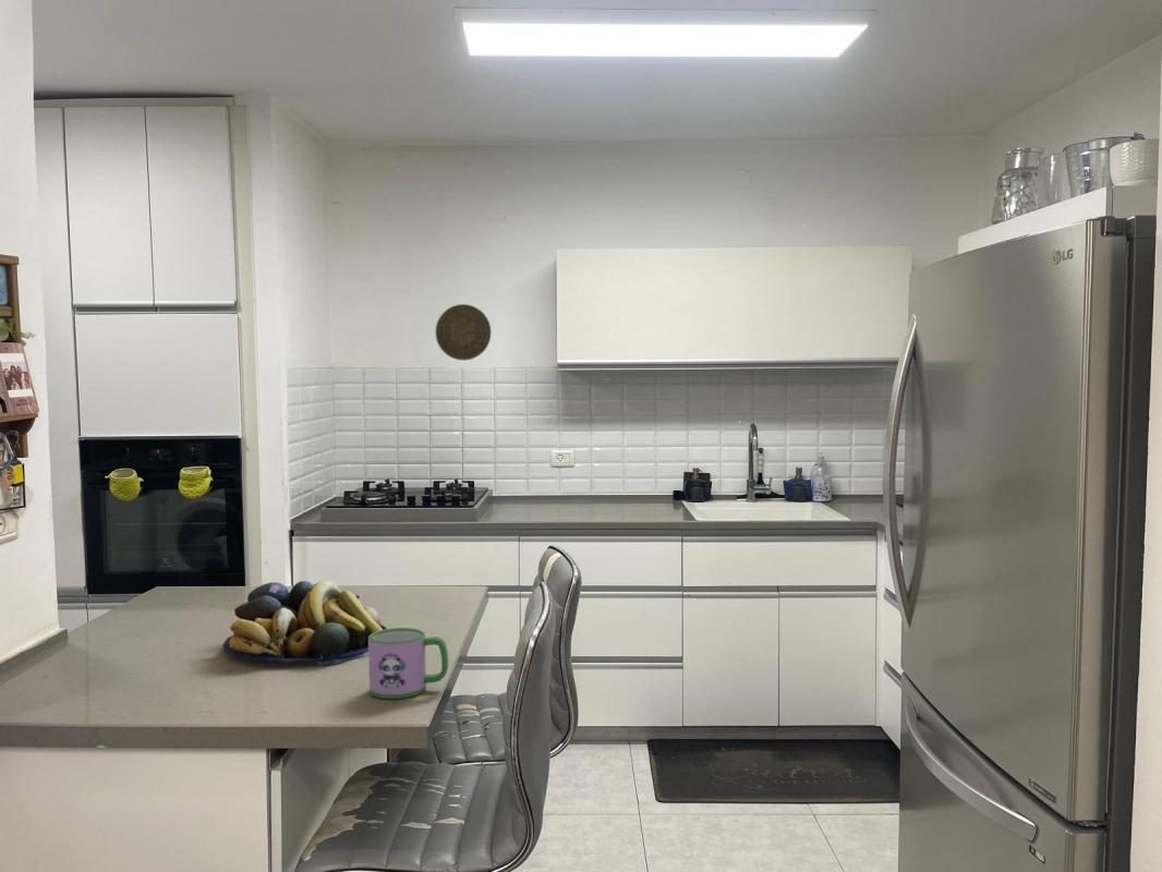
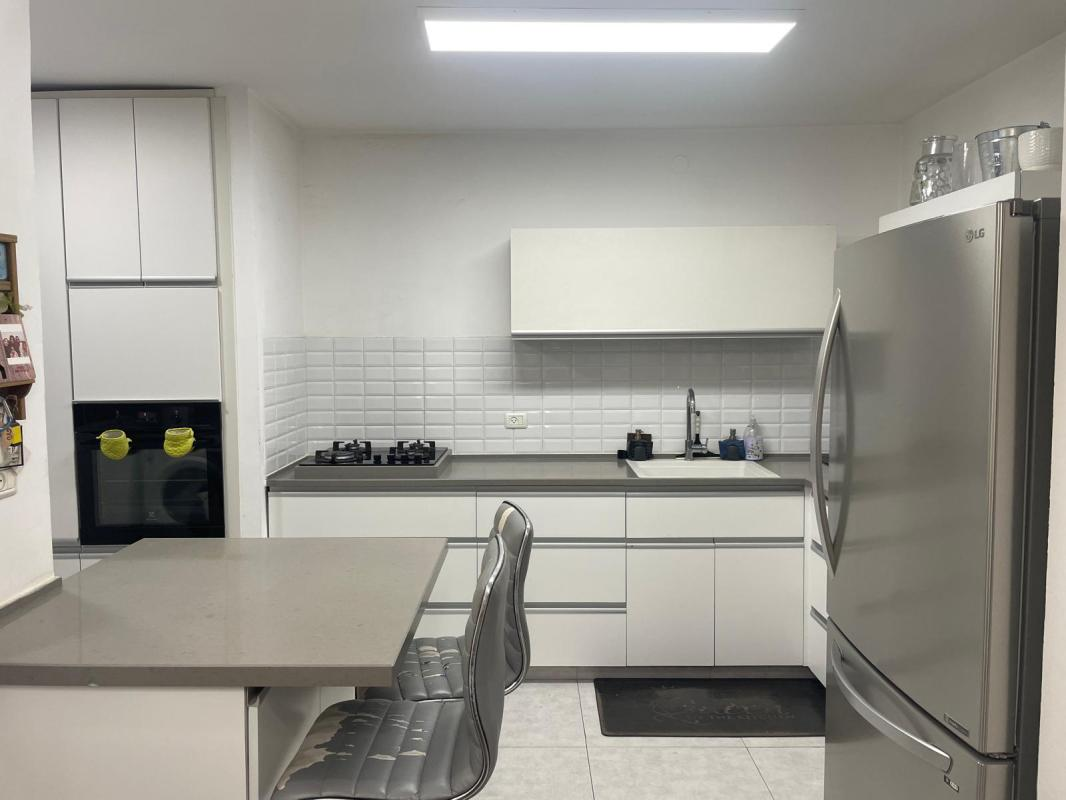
- decorative plate (462, 331)
- fruit bowl (308, 613)
- mug (409, 662)
